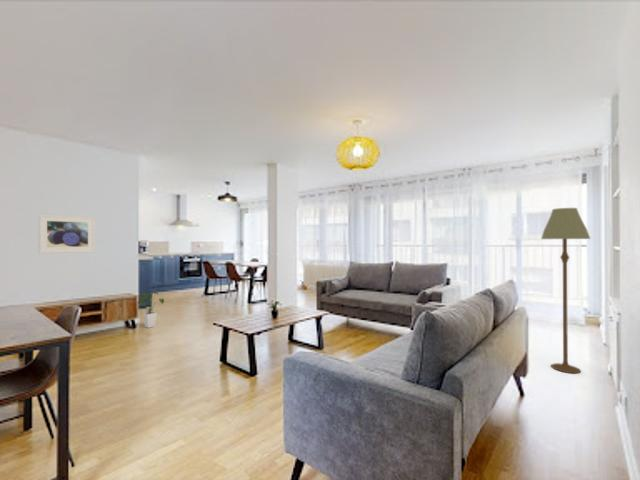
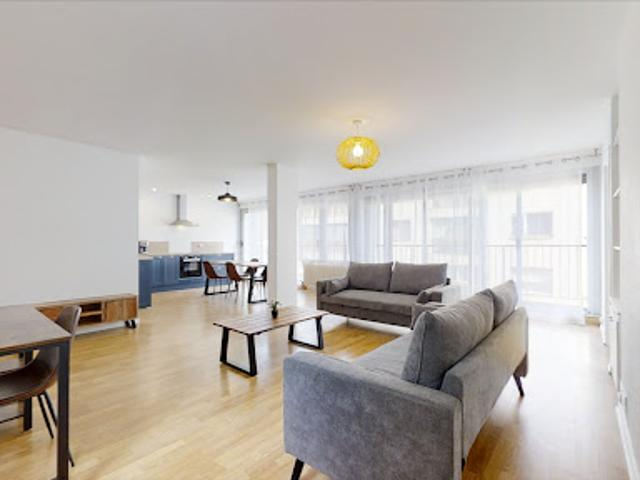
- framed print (68, 234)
- floor lamp (565, 288)
- house plant (152, 308)
